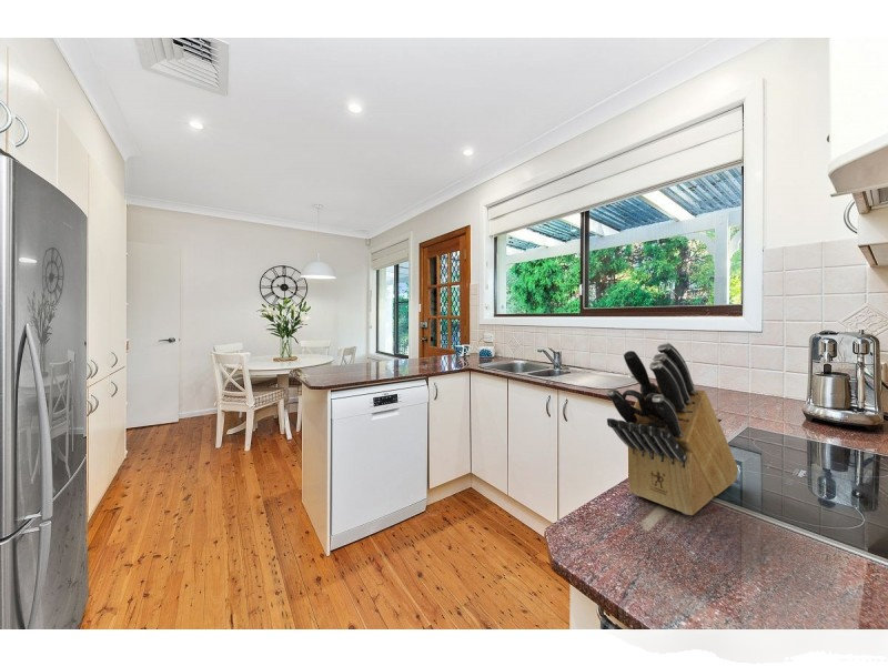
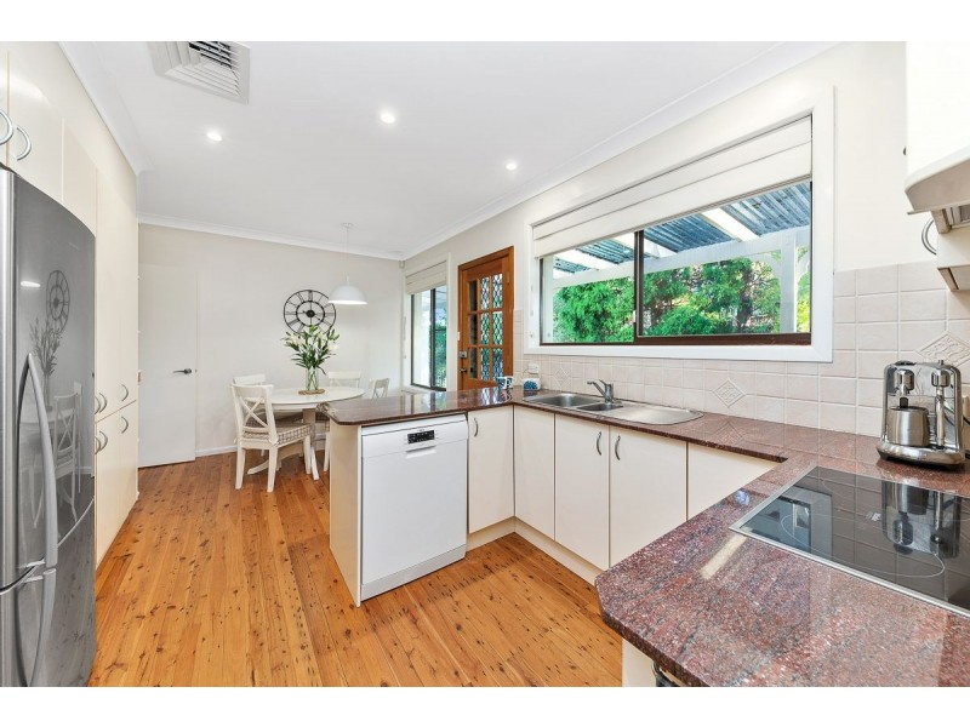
- knife block (675, 417)
